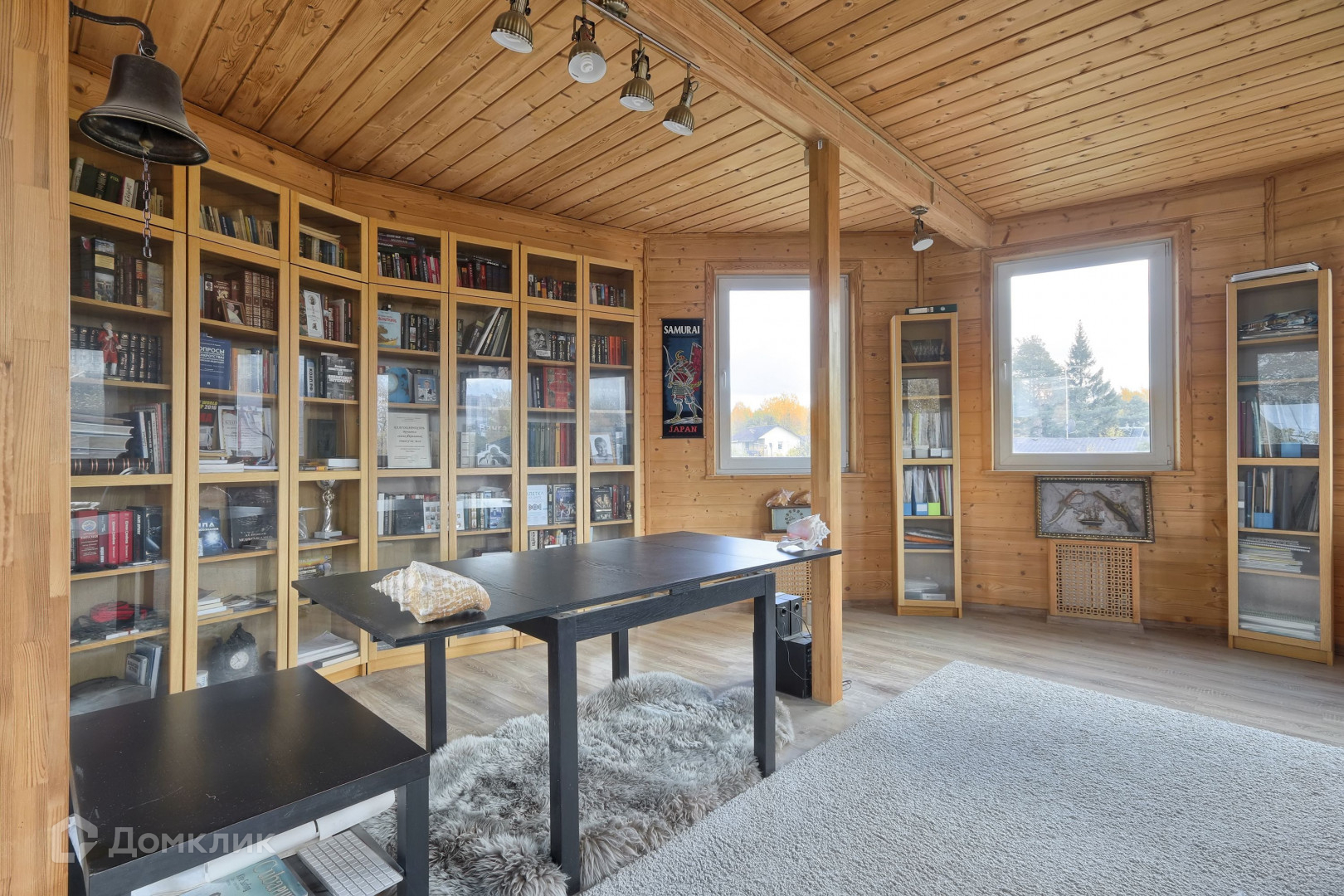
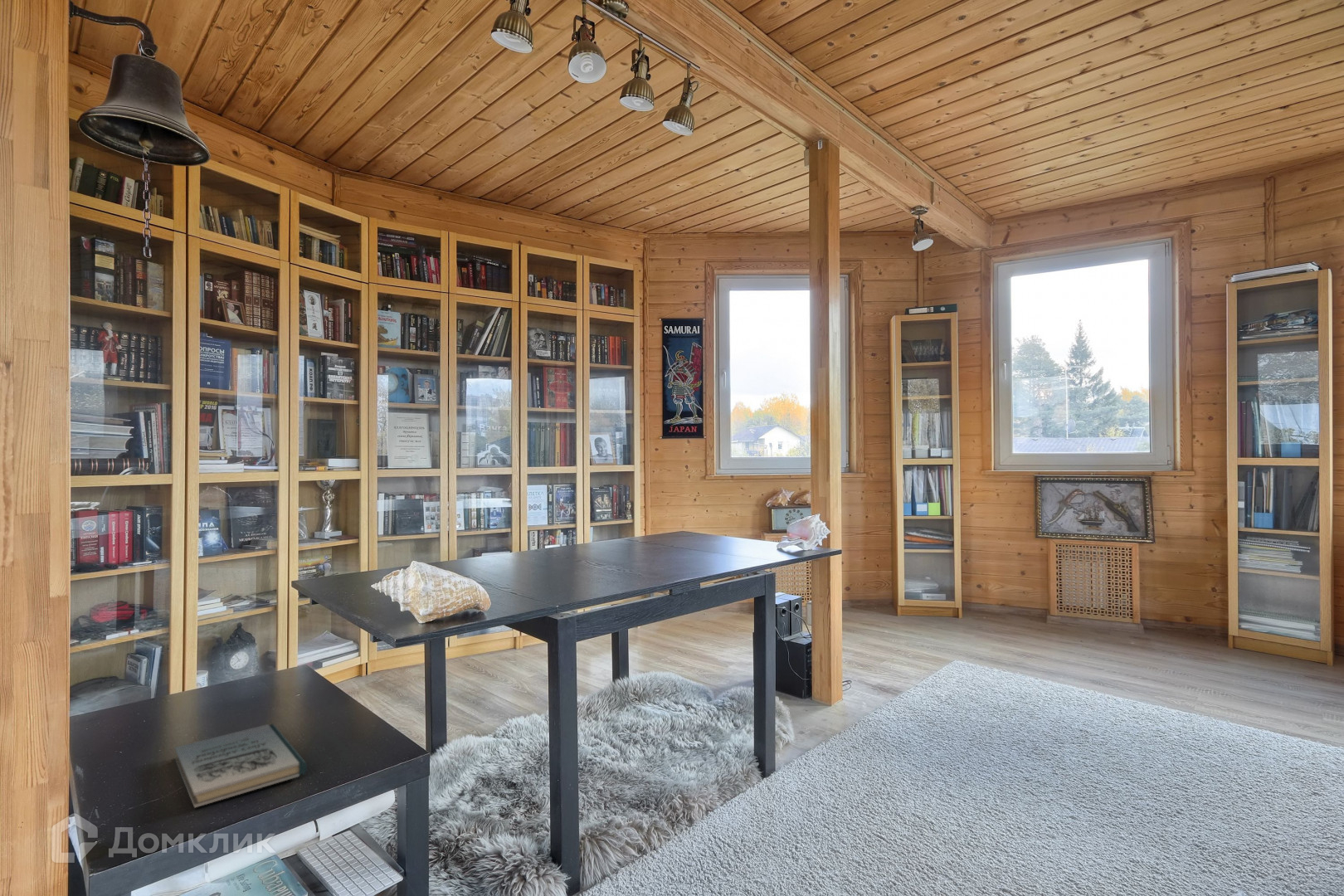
+ book (239, 760)
